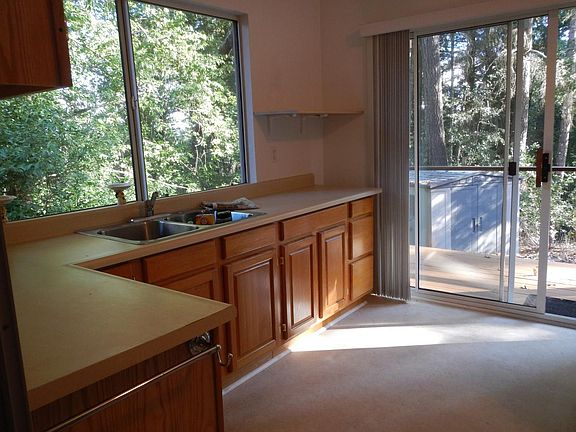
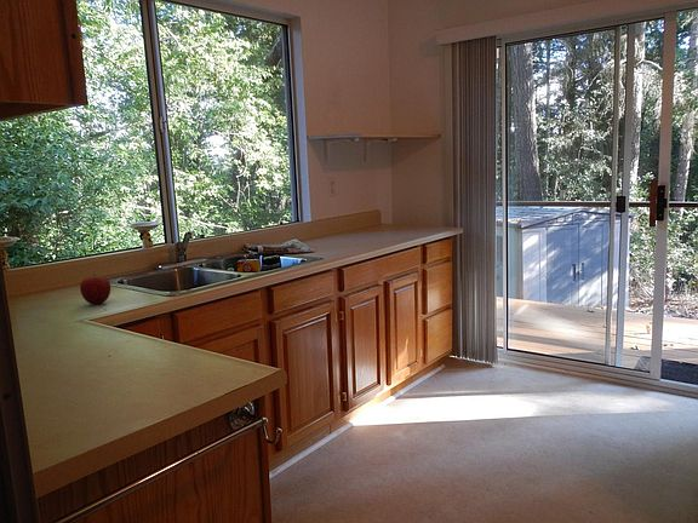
+ fruit (96, 288)
